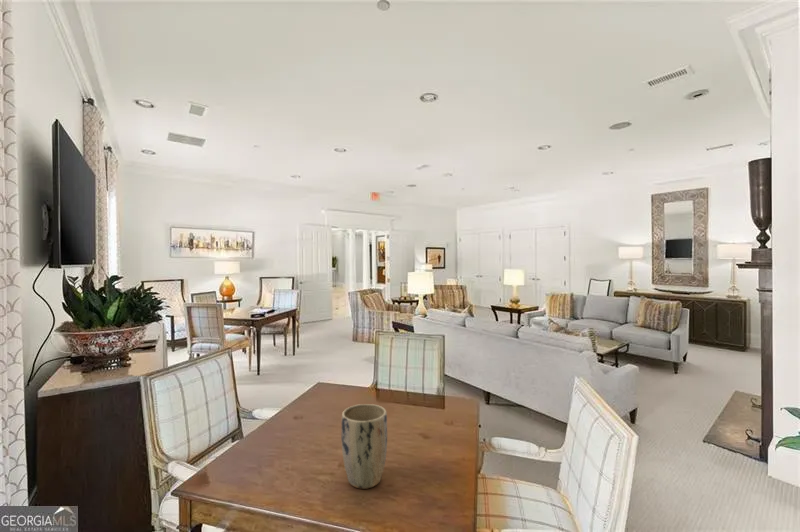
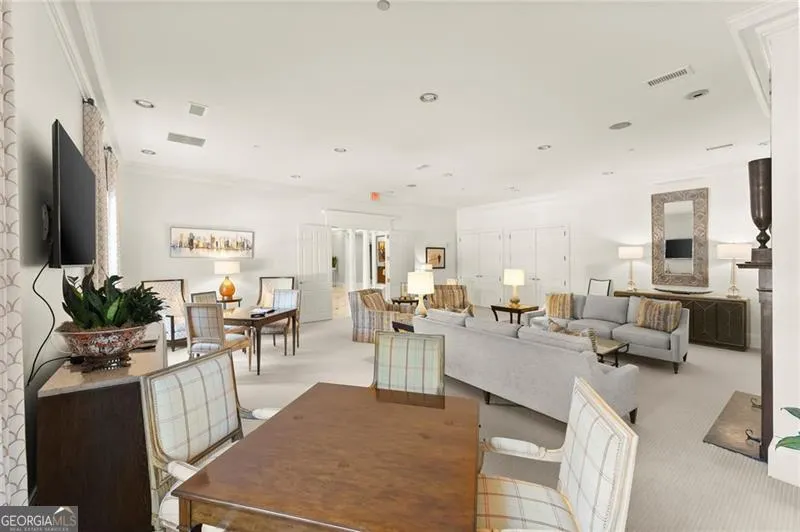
- plant pot (364, 445)
